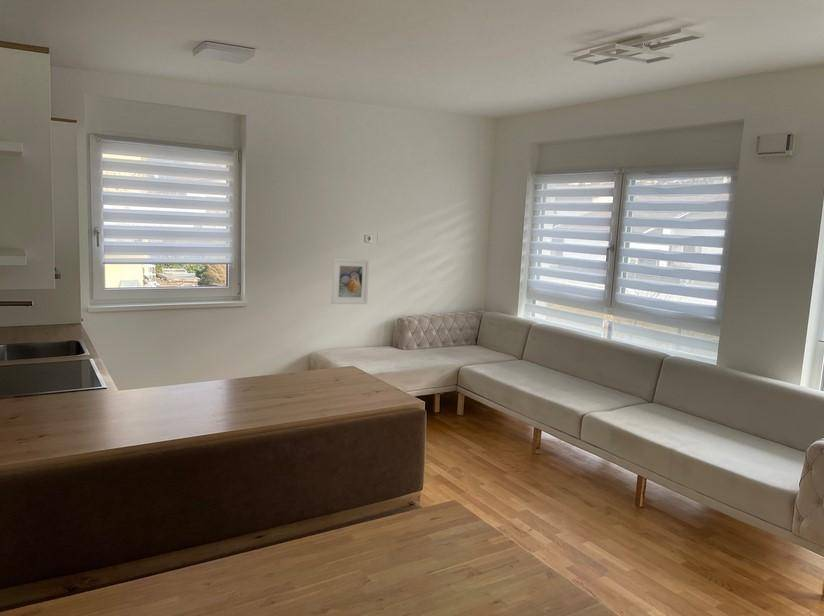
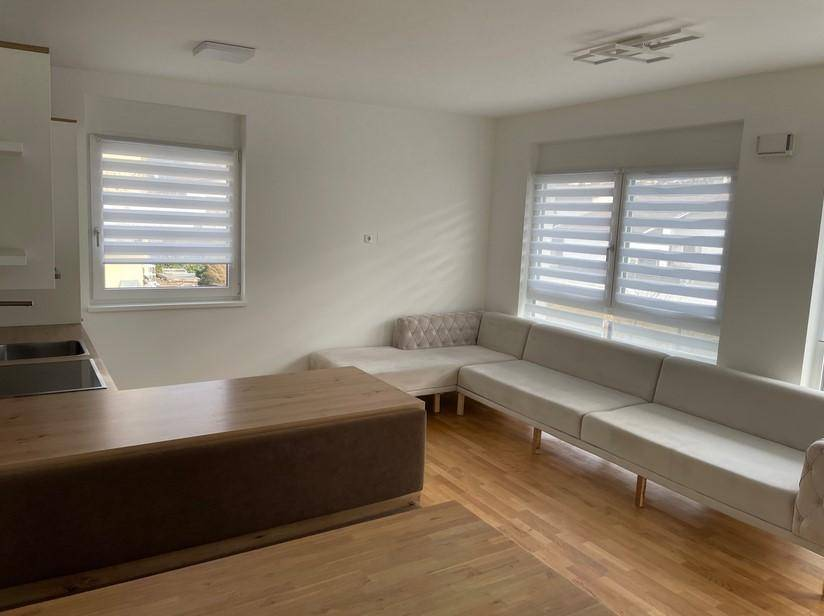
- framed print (350, 281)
